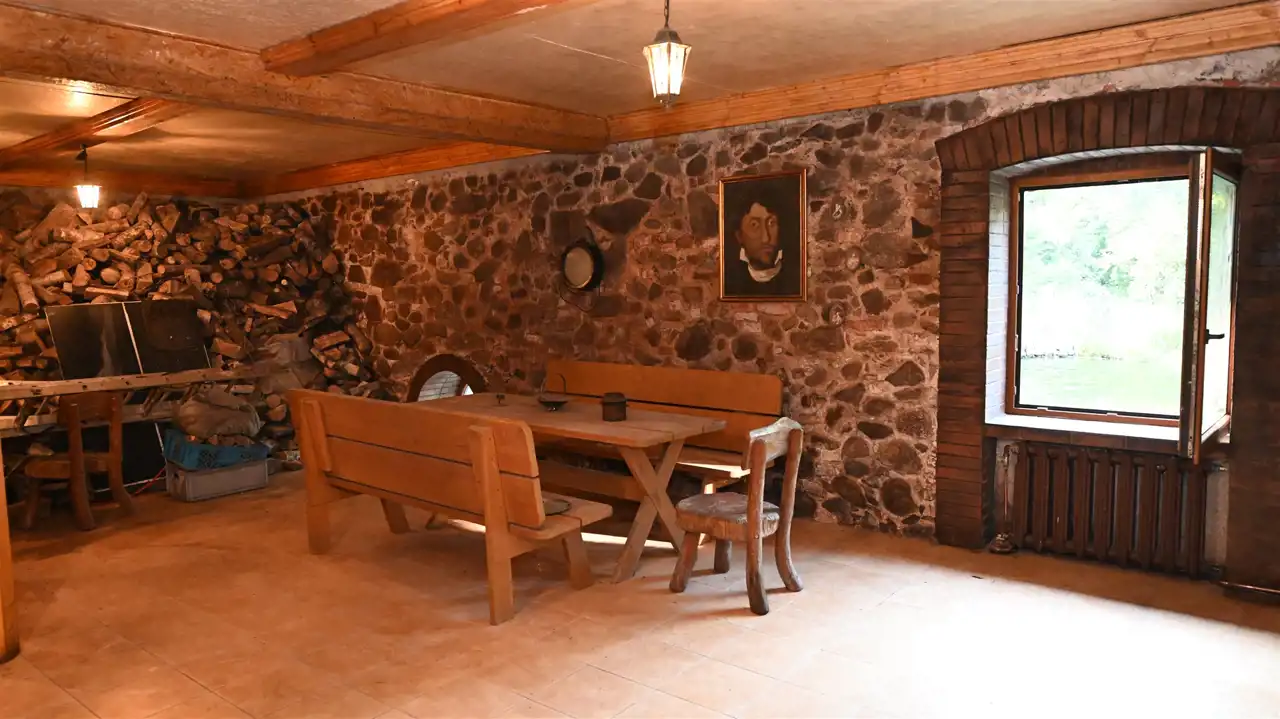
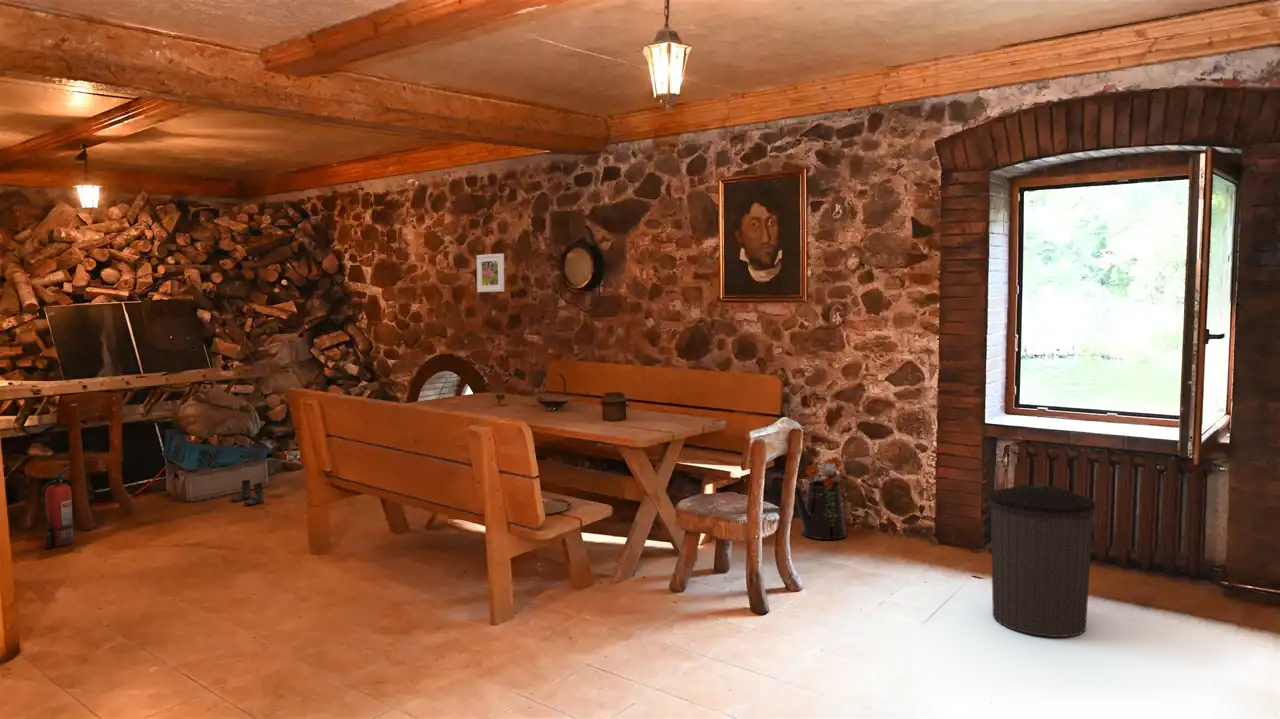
+ boots (247, 492)
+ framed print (490, 273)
+ trash can (1039, 552)
+ watering can (822, 496)
+ fire extinguisher (56, 507)
